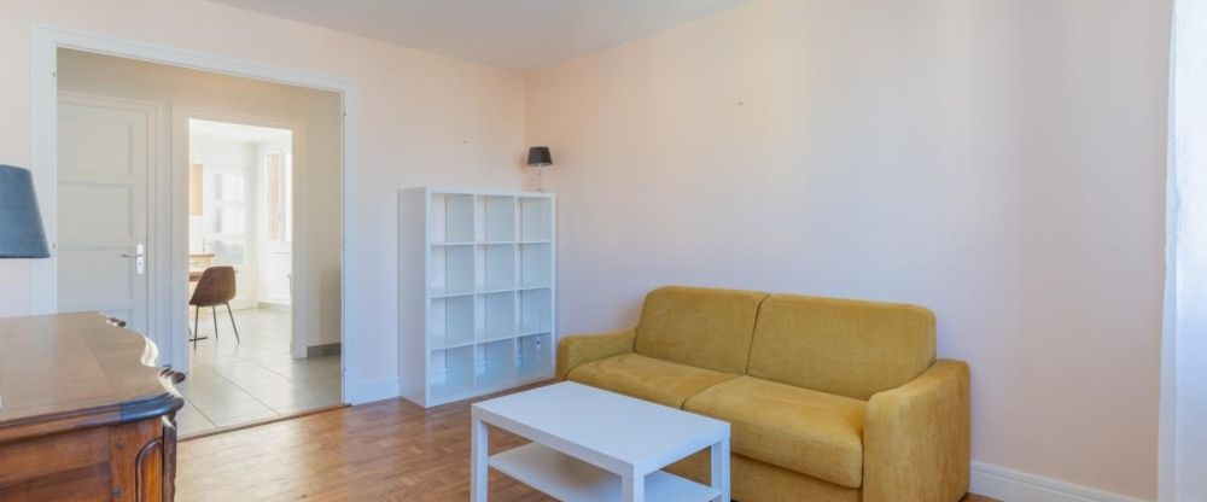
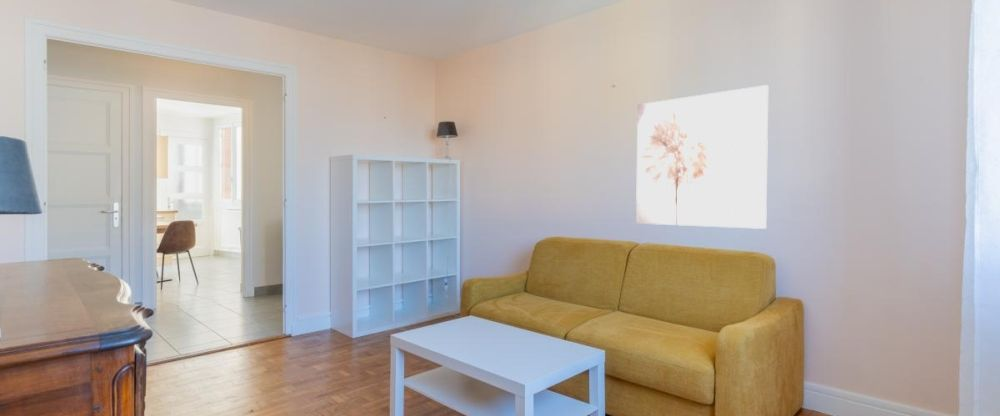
+ wall art (696, 161)
